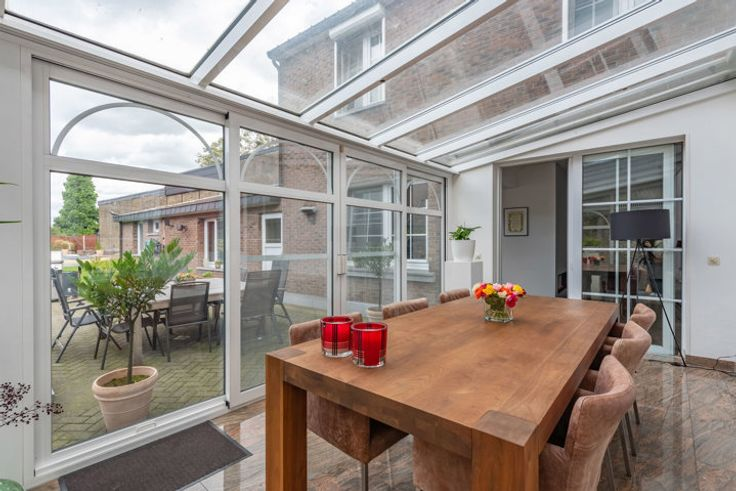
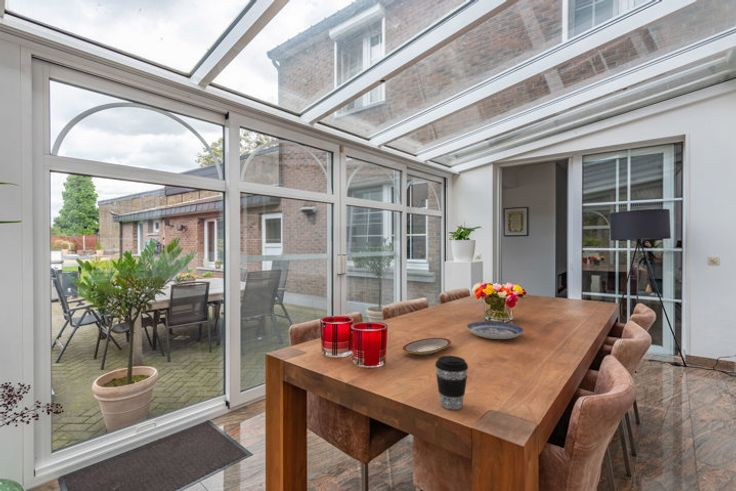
+ plate (427, 347)
+ coffee cup (451, 382)
+ plate (494, 331)
